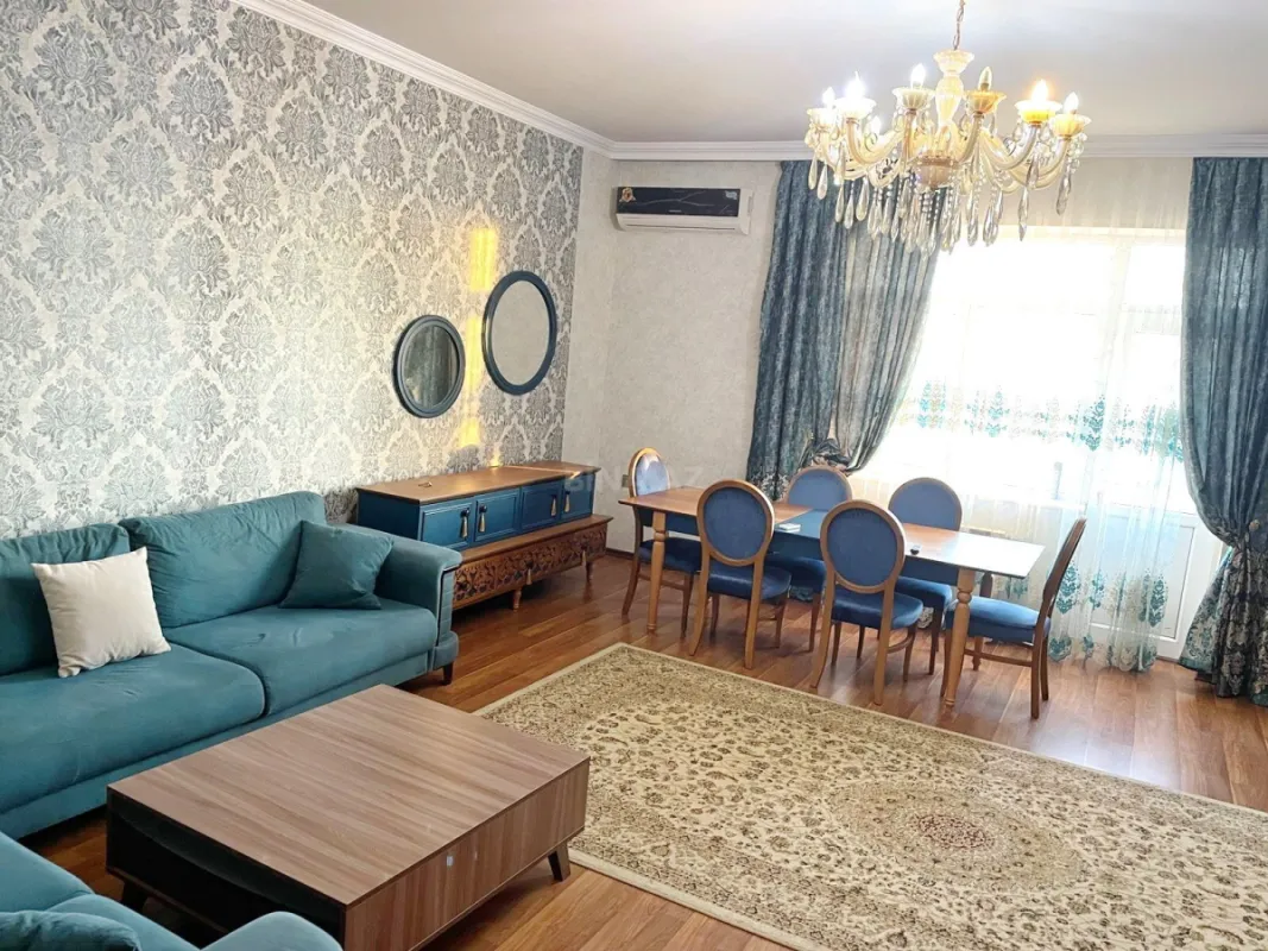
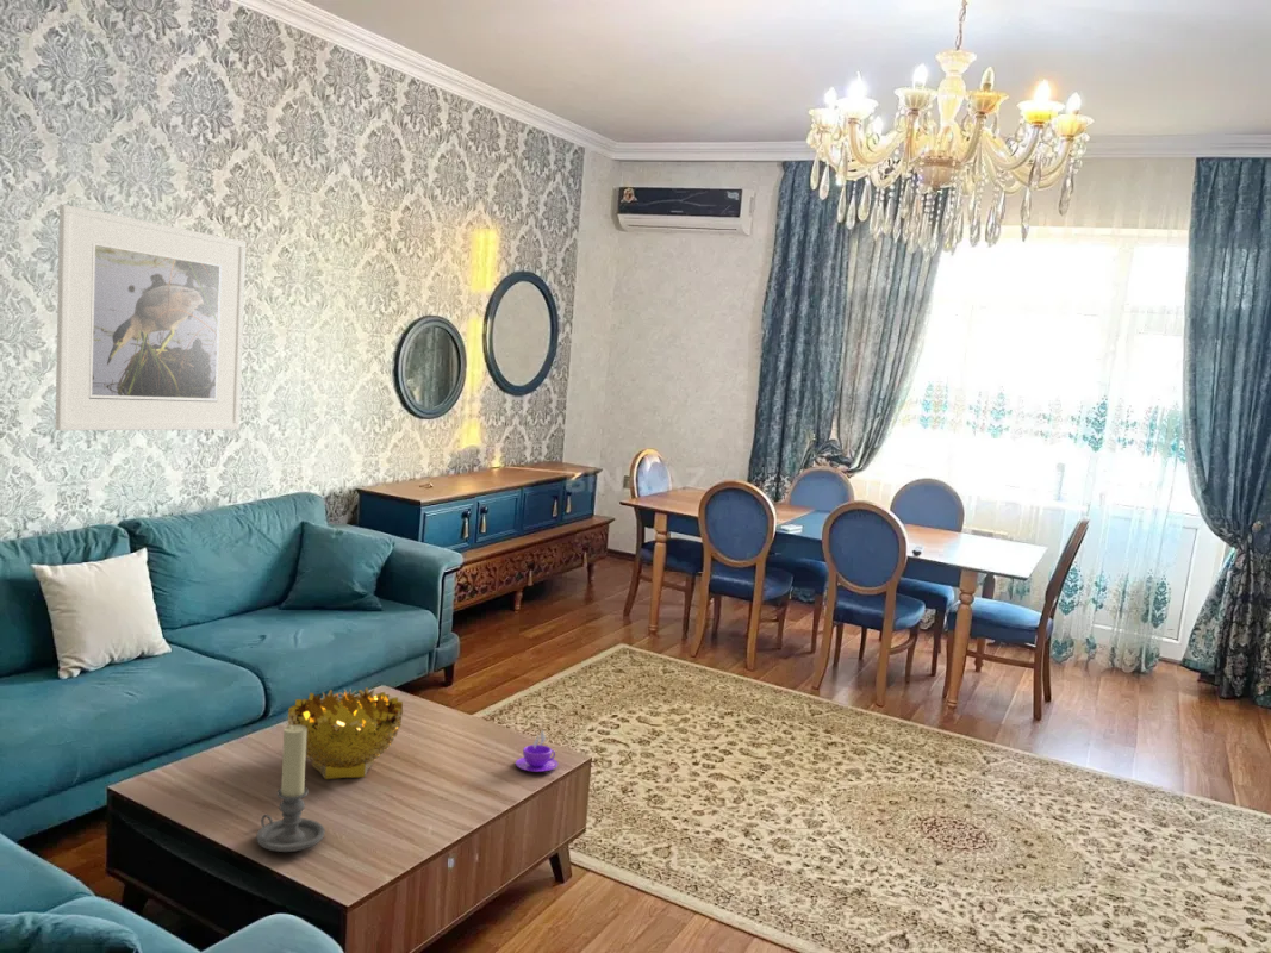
+ coffee cup (537, 747)
+ decorative bowl (344, 733)
+ candle holder (288, 783)
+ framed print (157, 328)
